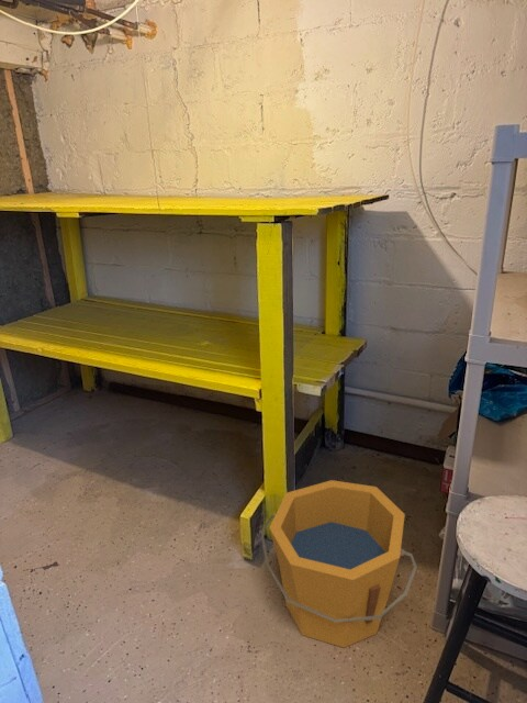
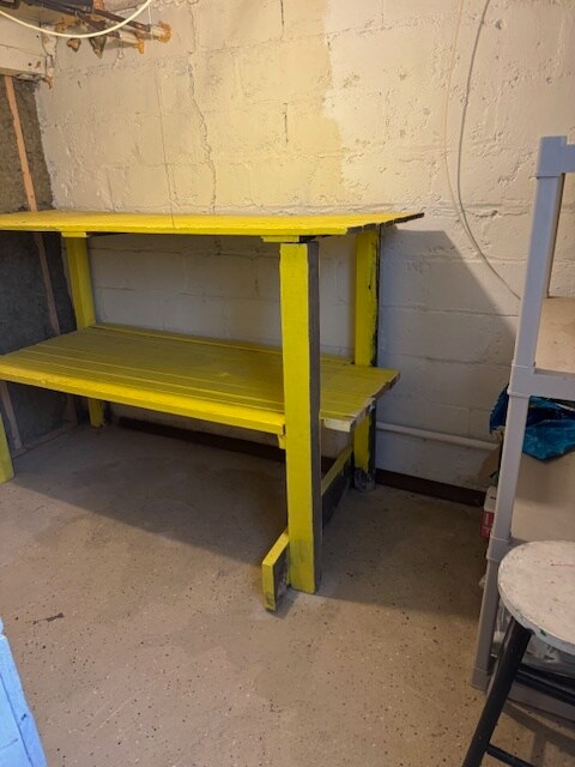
- bucket (333, 562)
